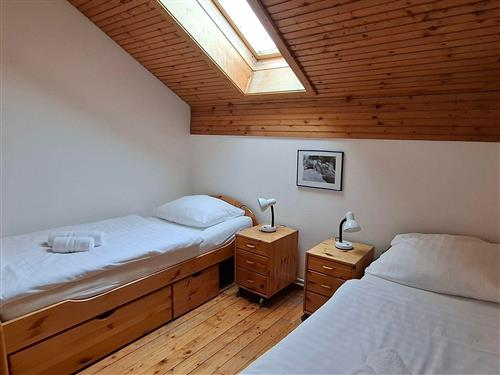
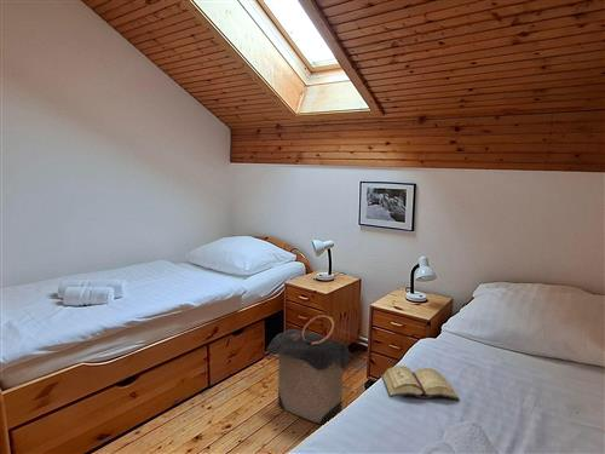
+ laundry hamper (307, 363)
+ diary (417, 380)
